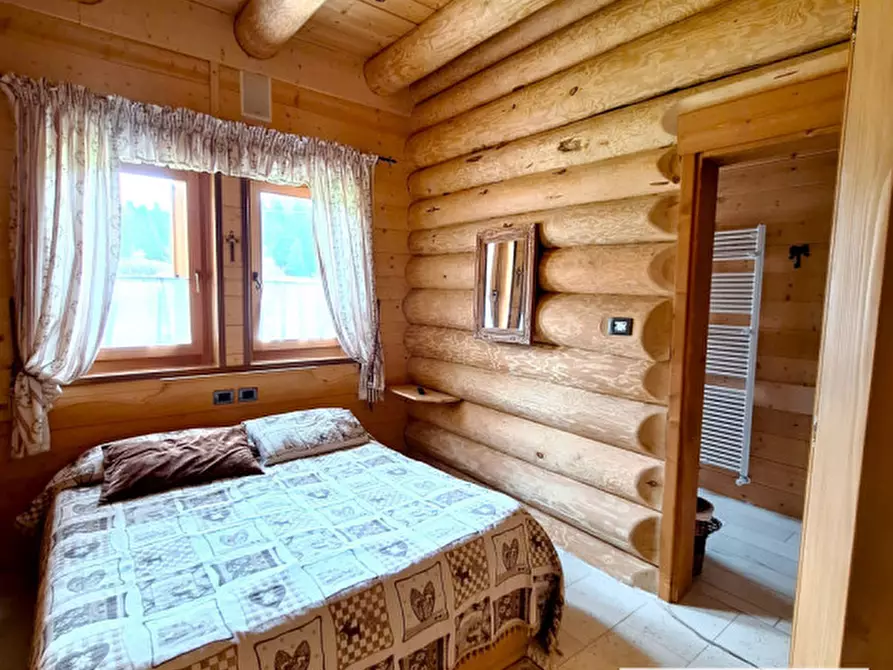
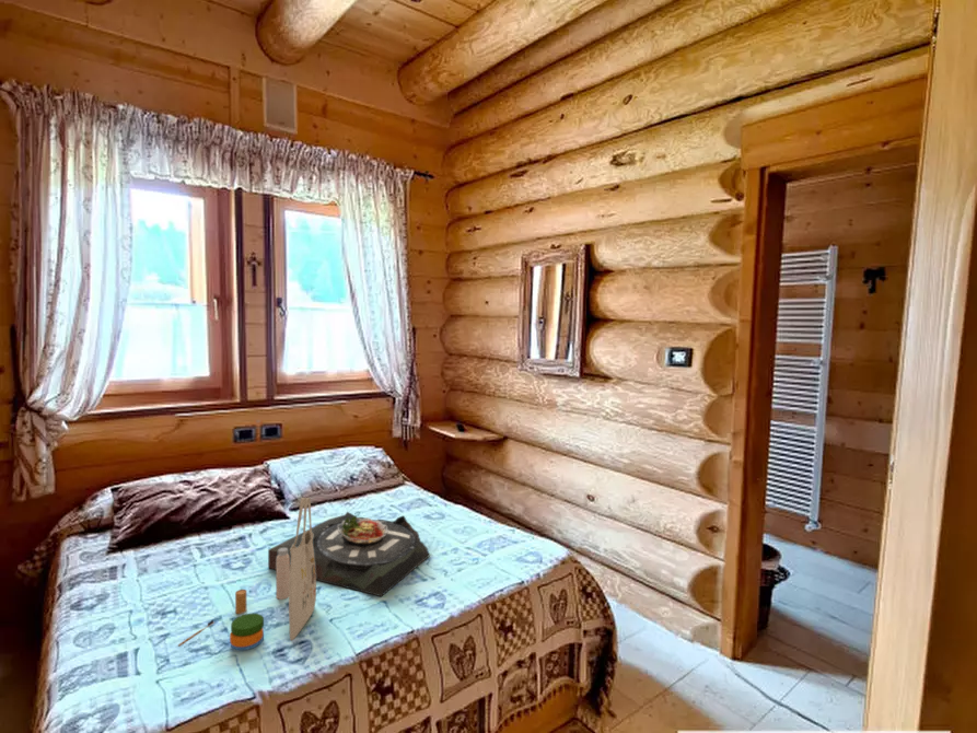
+ serving tray (360, 536)
+ tote bag (277, 558)
